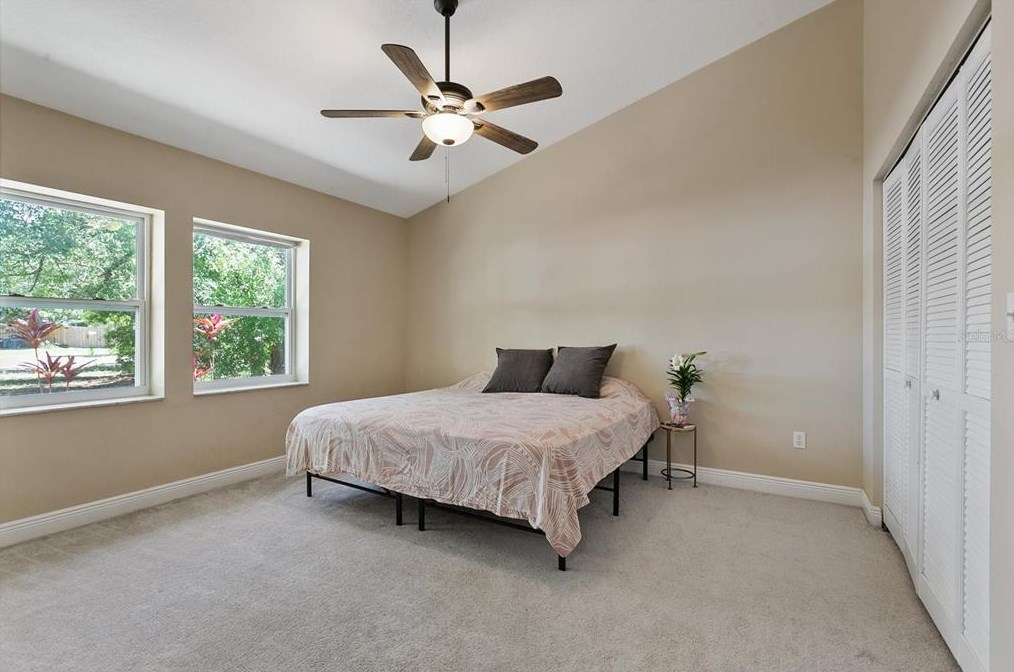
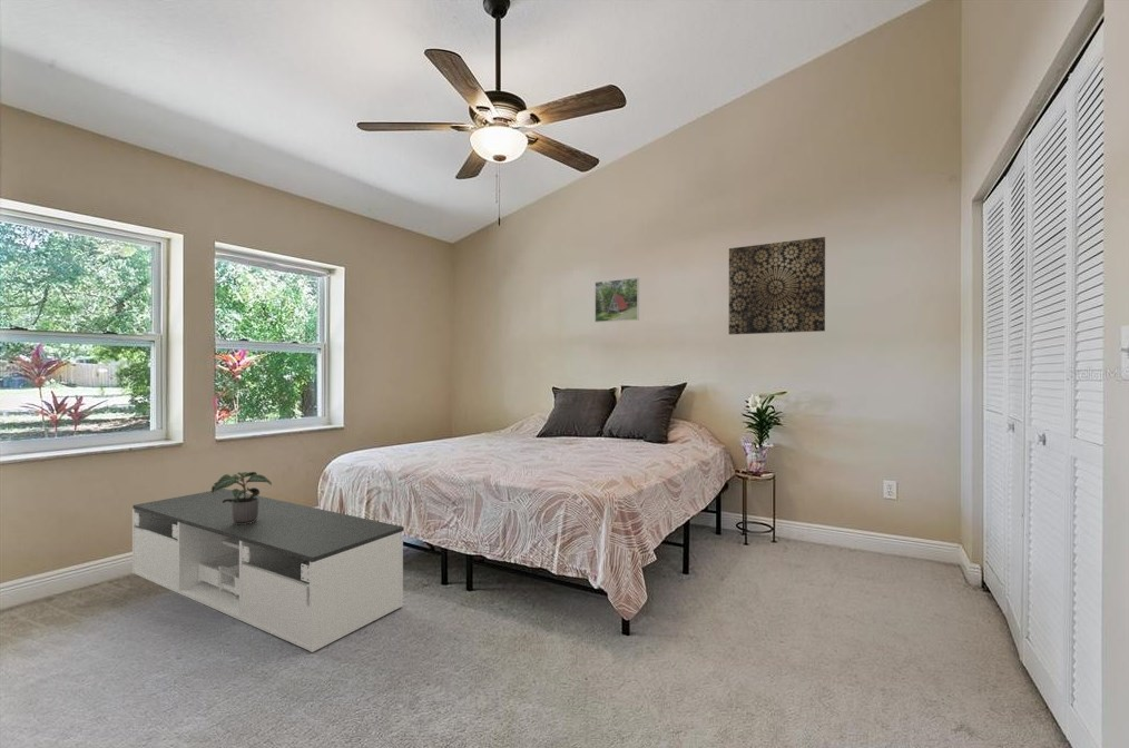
+ wall art (775, 287)
+ potted plant (242, 498)
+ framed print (616, 301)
+ bench (257, 551)
